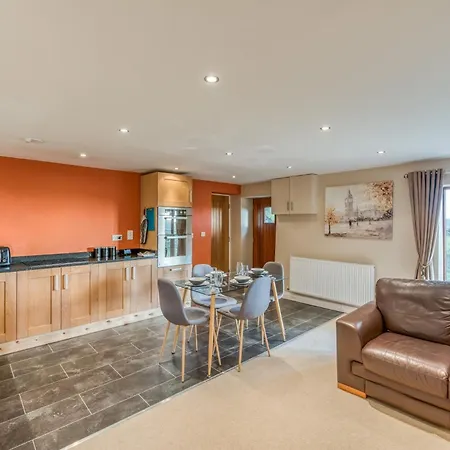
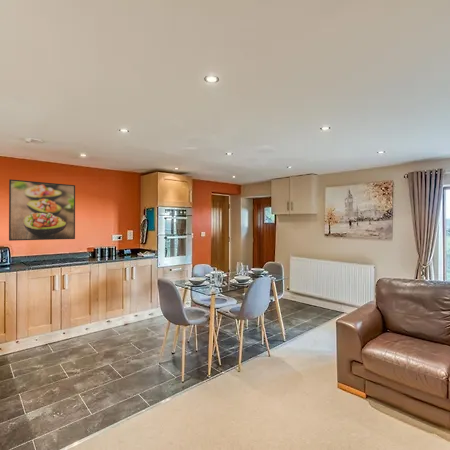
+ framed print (44, 211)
